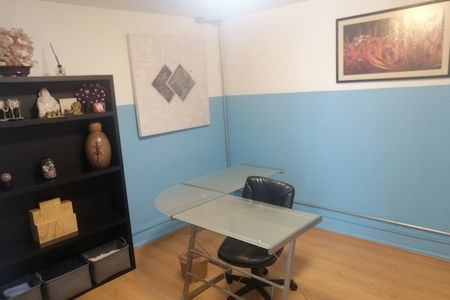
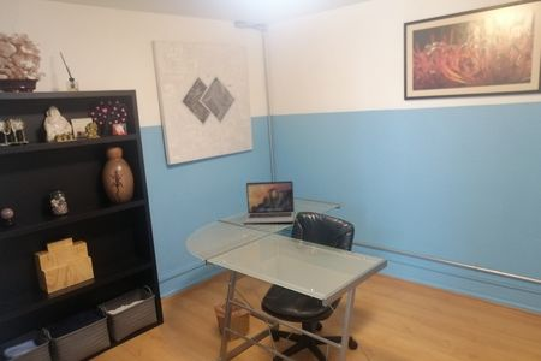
+ laptop (268, 201)
